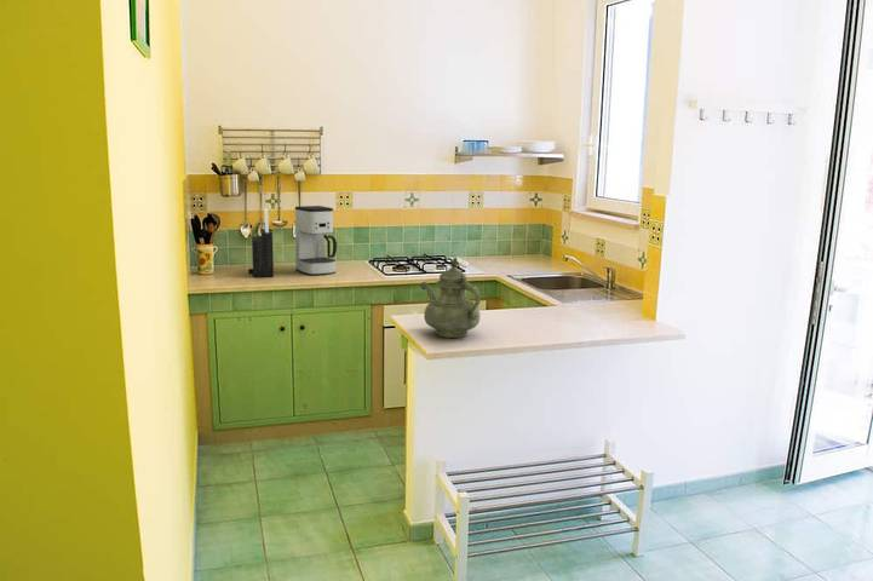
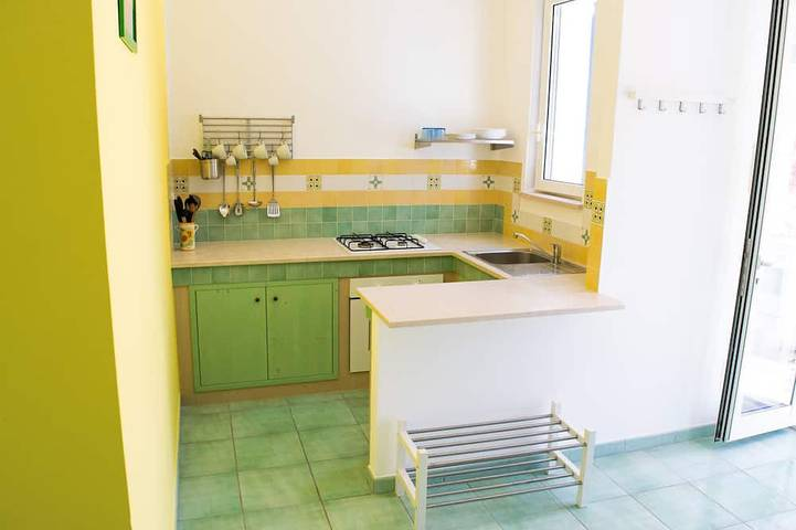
- teapot (449, 294)
- coffee maker (318, 238)
- knife block (259, 241)
